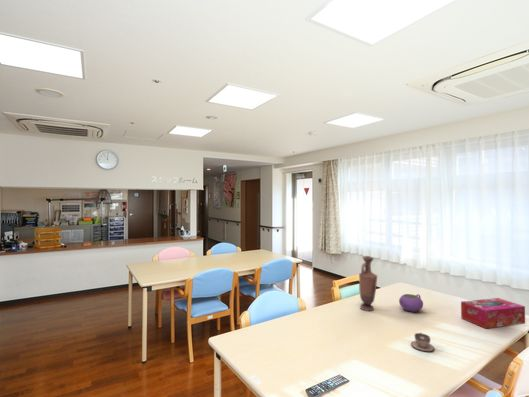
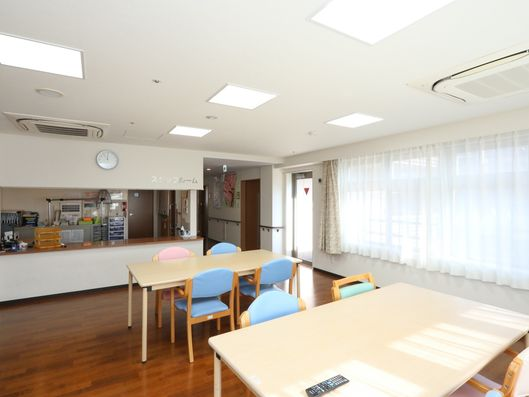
- vase (368, 282)
- teacup (422, 341)
- tissue box (492, 312)
- teapot (410, 303)
